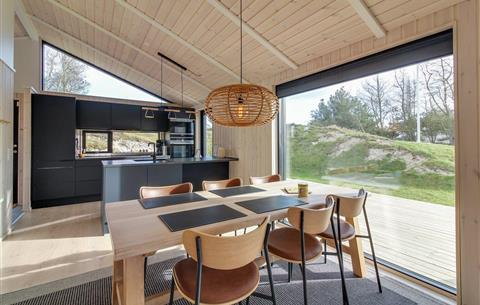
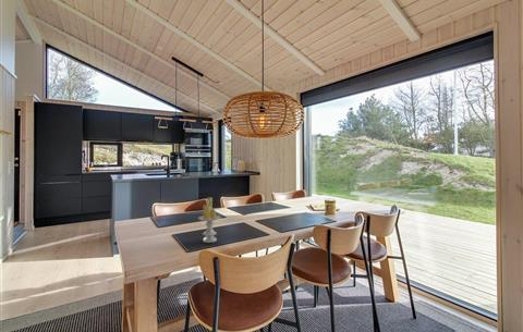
+ candle (209, 219)
